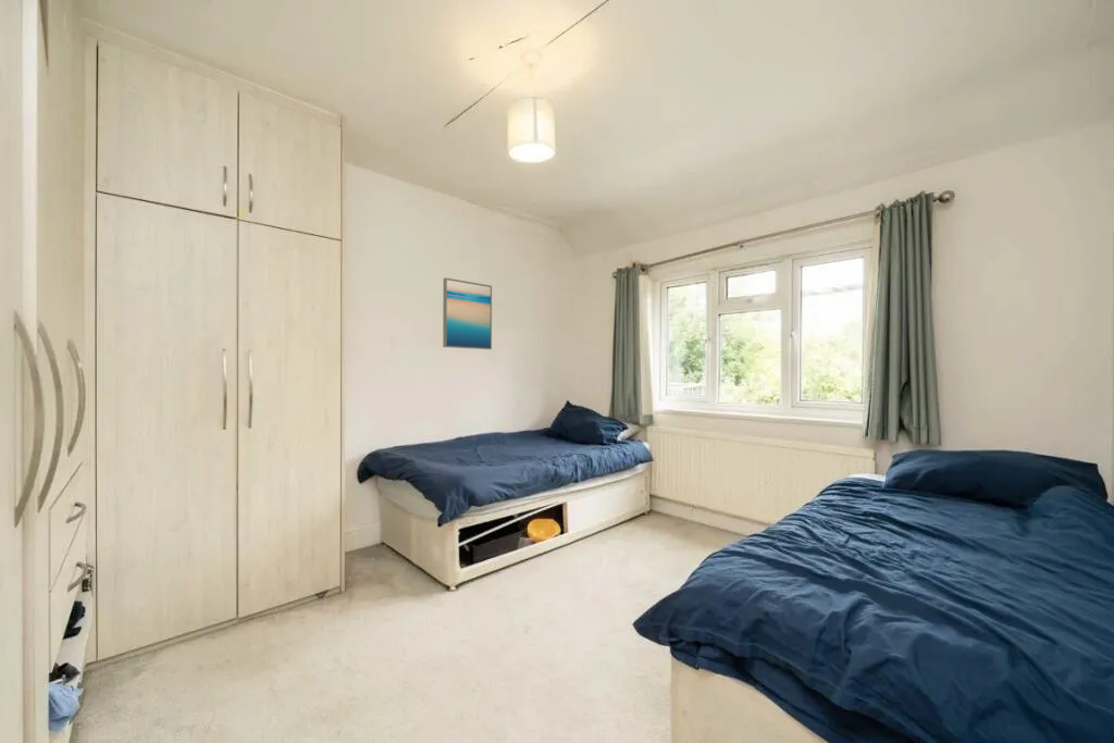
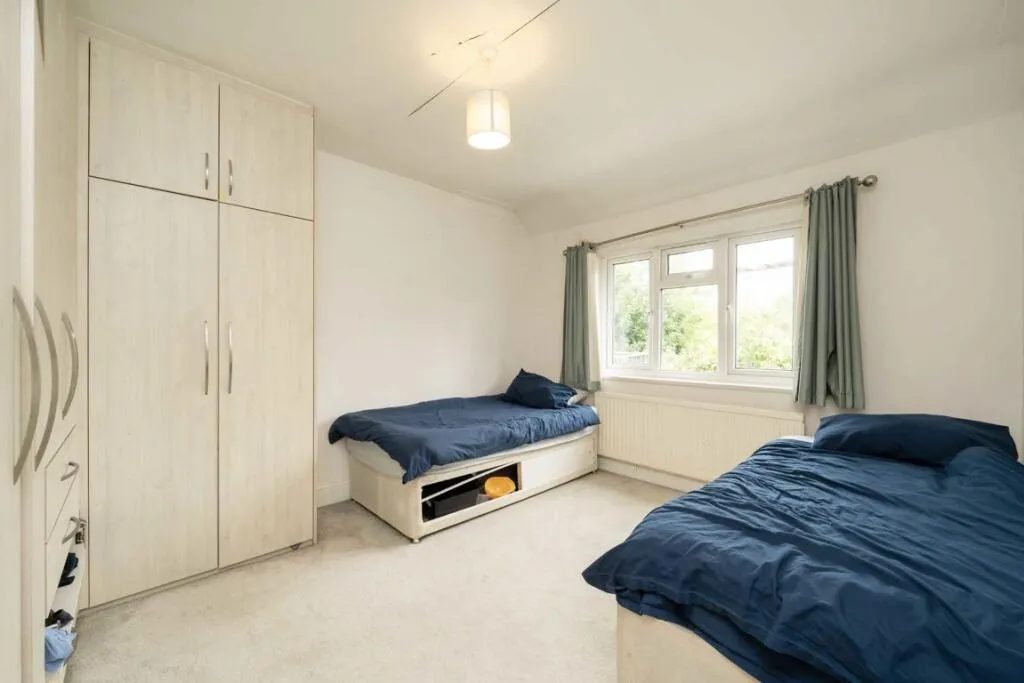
- wall art (468, 314)
